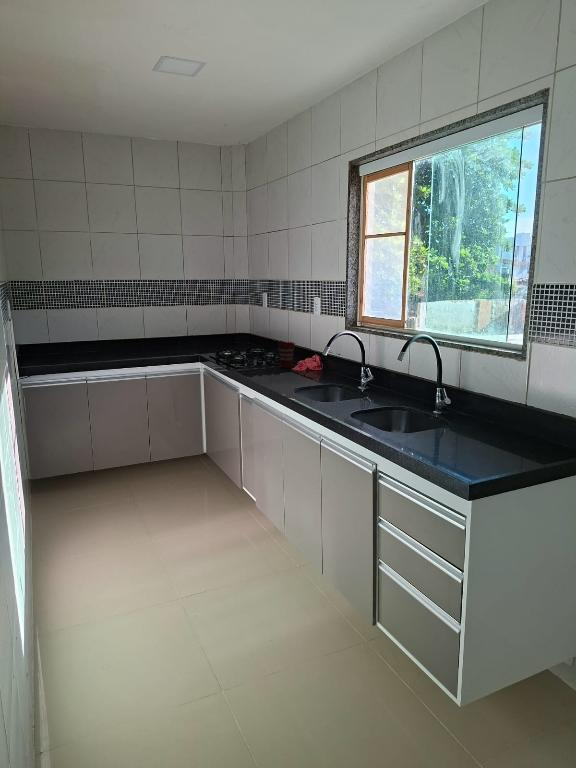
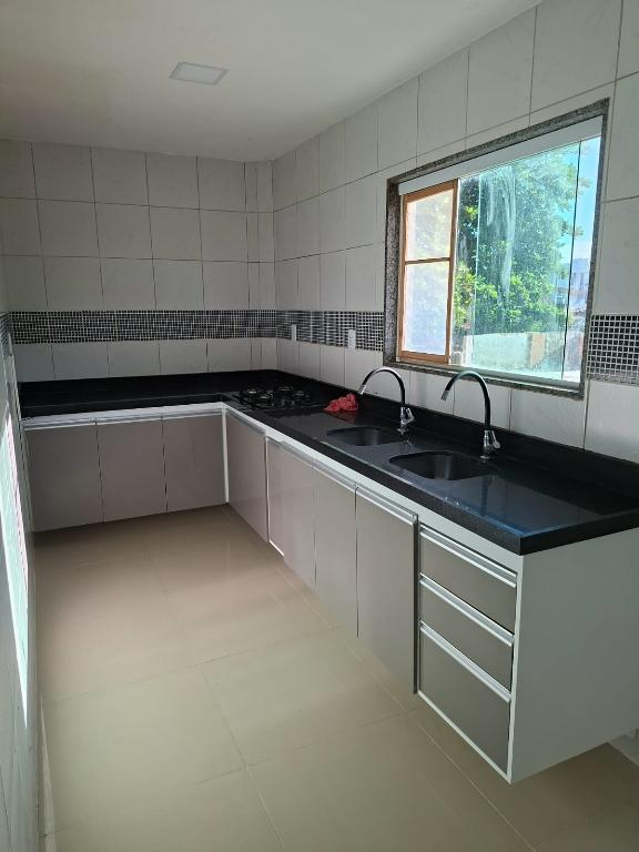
- cup (286, 355)
